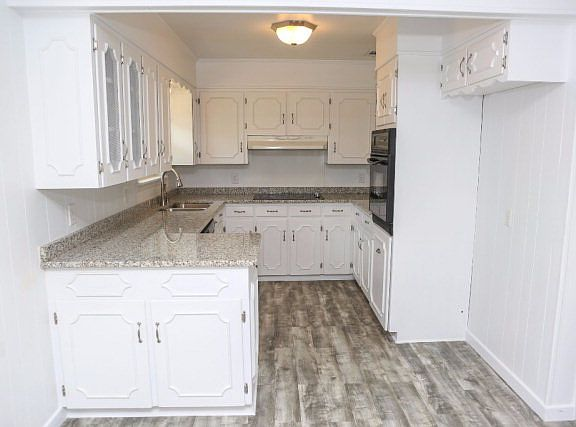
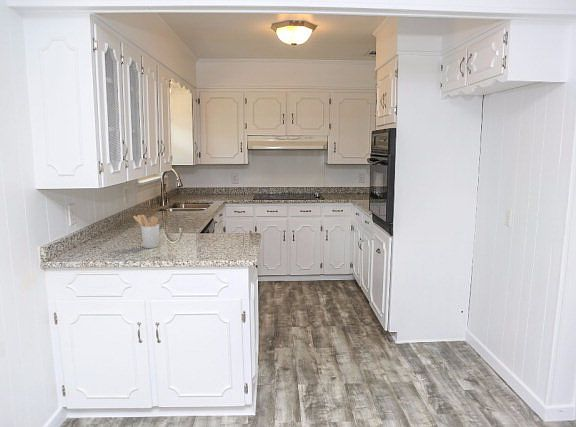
+ utensil holder (146, 230)
